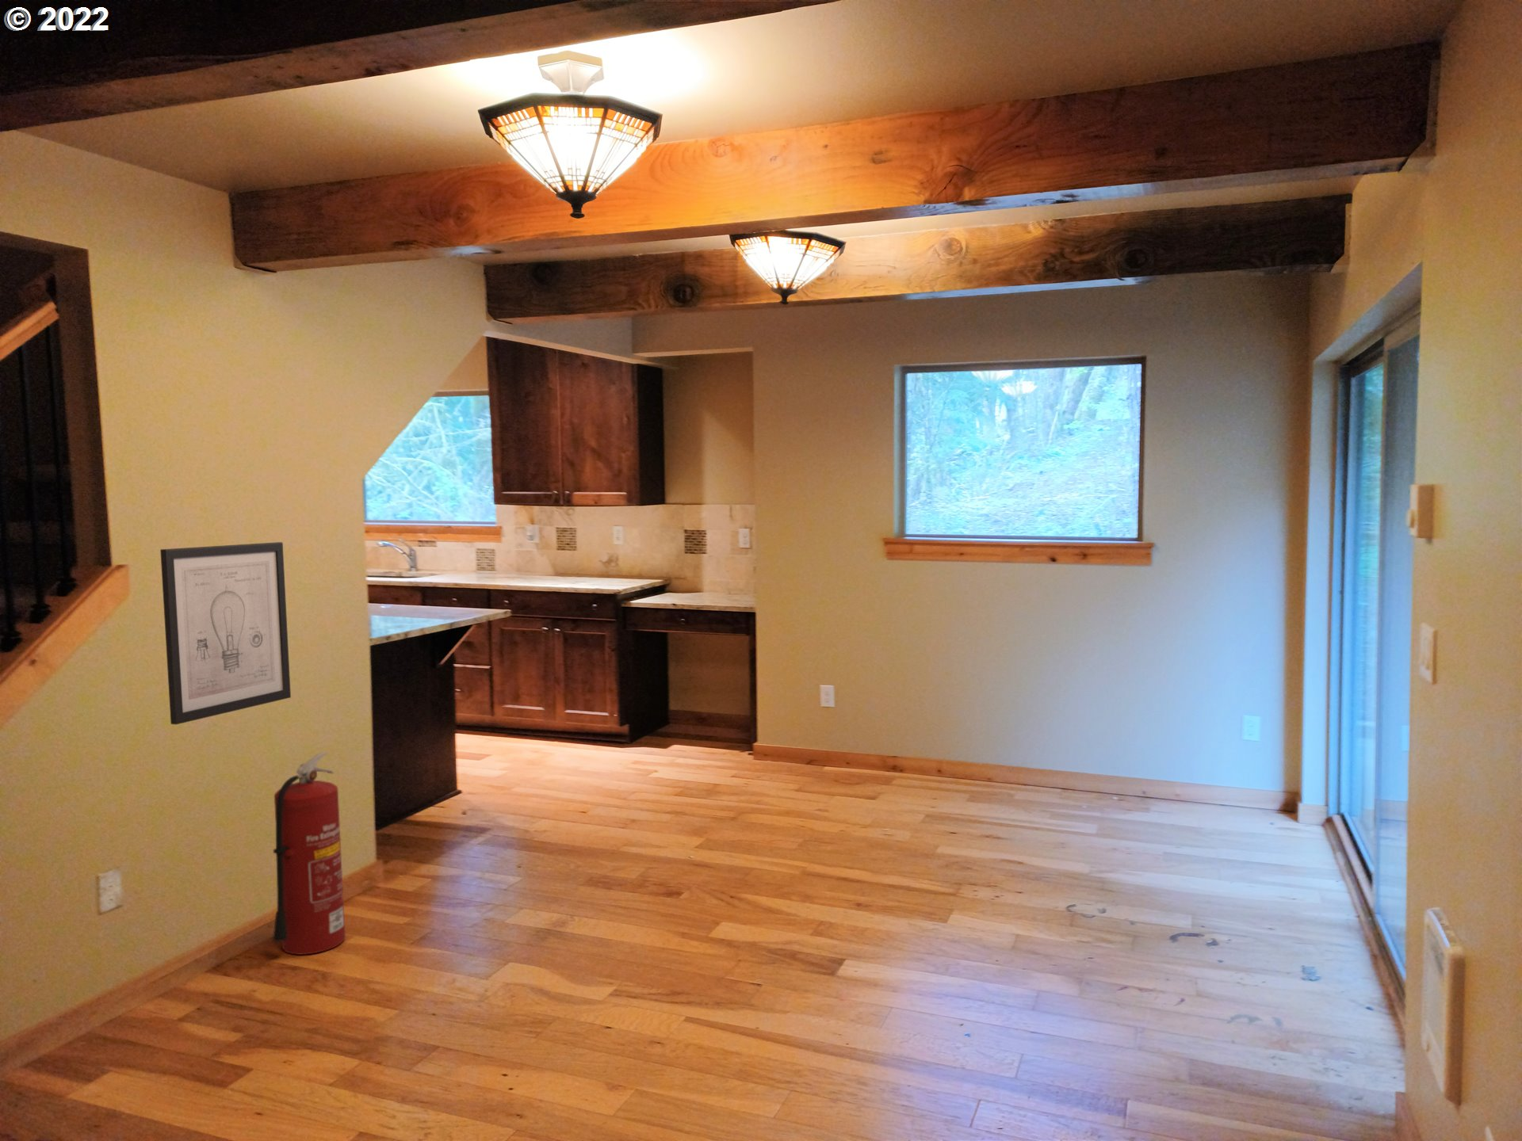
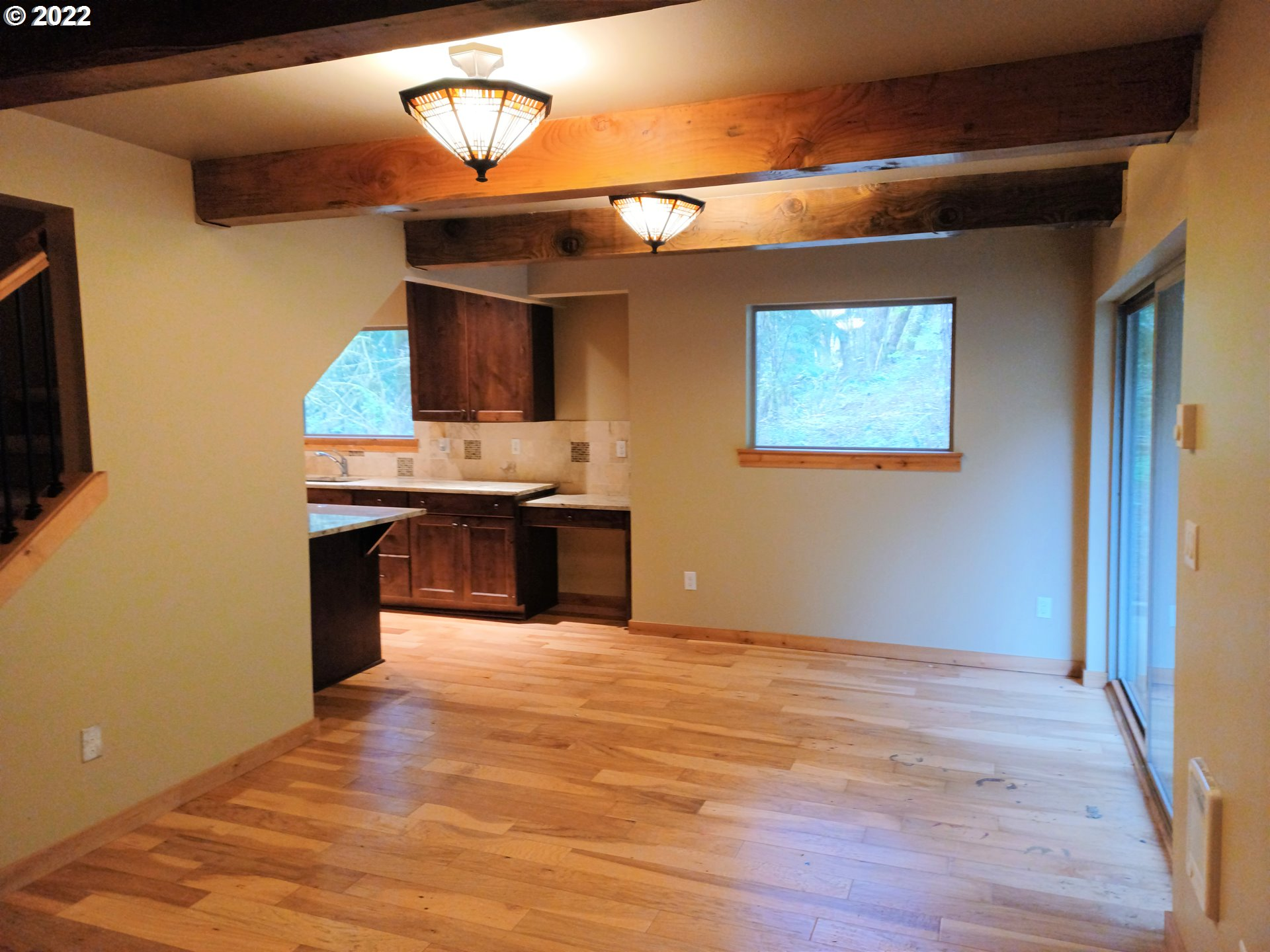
- wall art (229, 628)
- fire extinguisher (301, 853)
